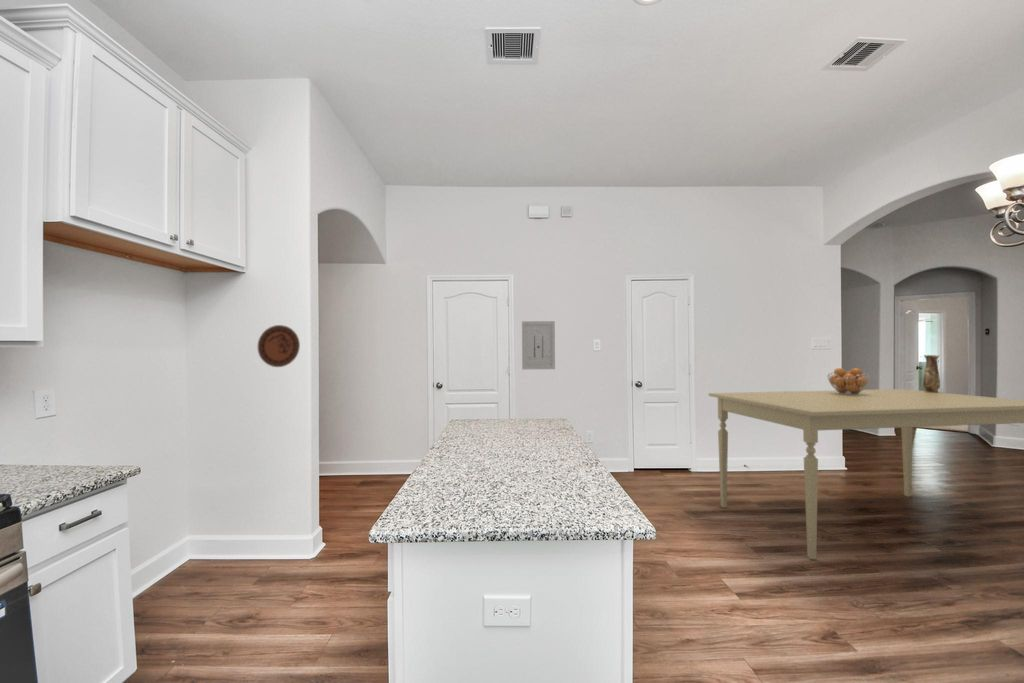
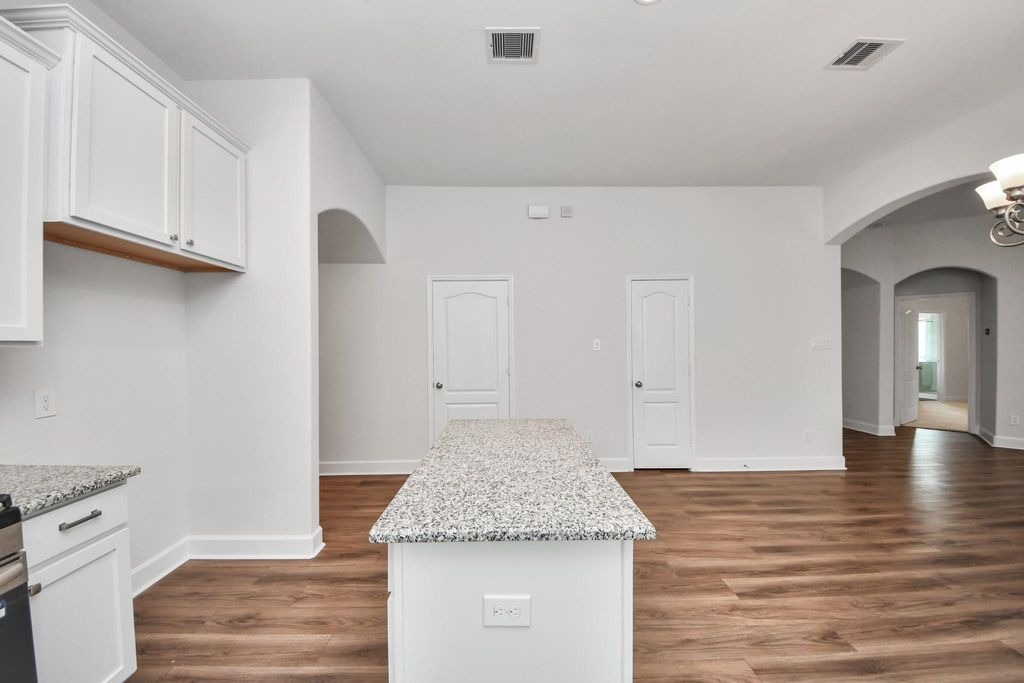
- dining table (867, 428)
- wall art (538, 345)
- fruit basket (848, 380)
- vase (931, 373)
- decorative plate (278, 346)
